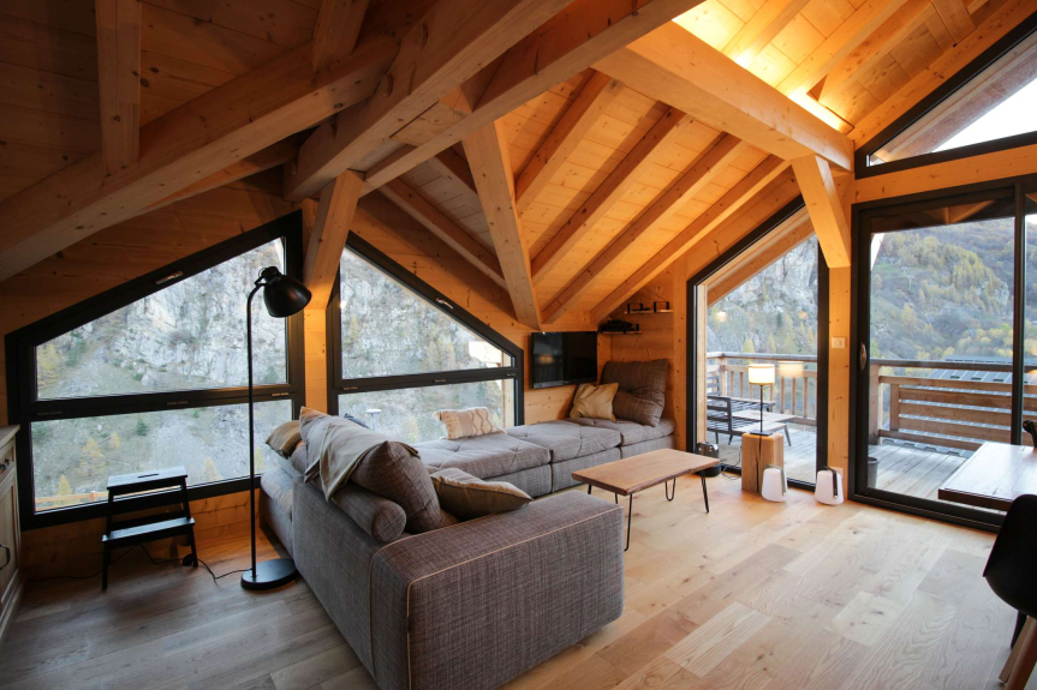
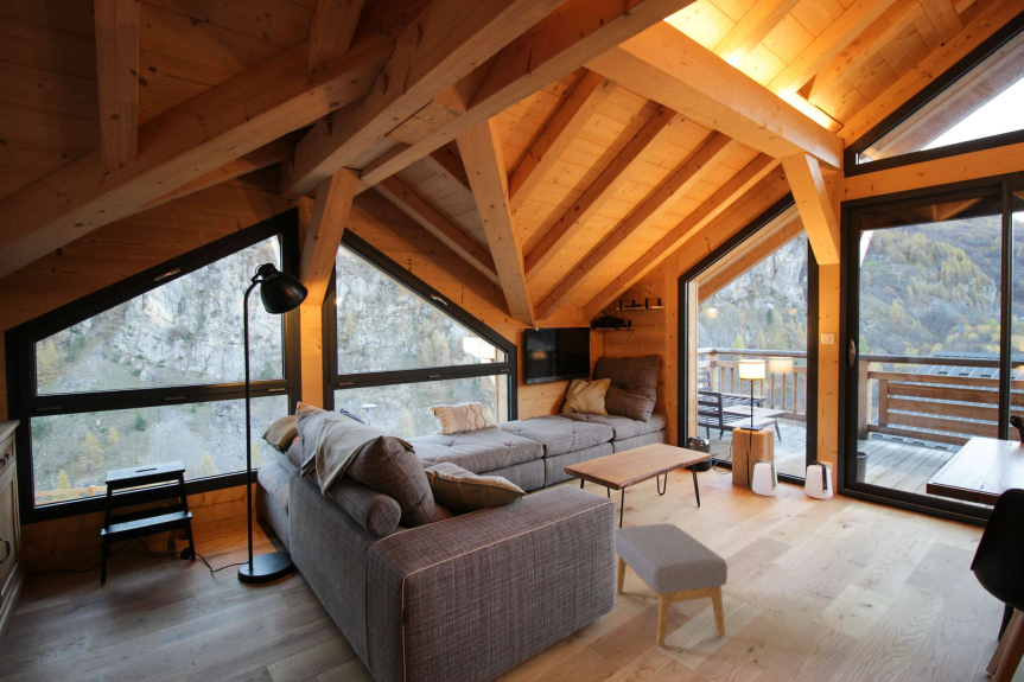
+ footstool (666, 575)
